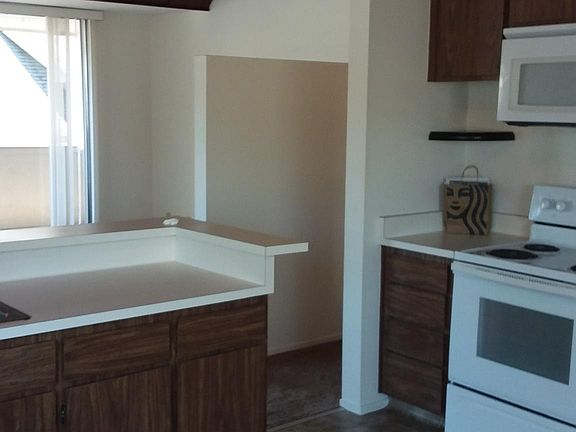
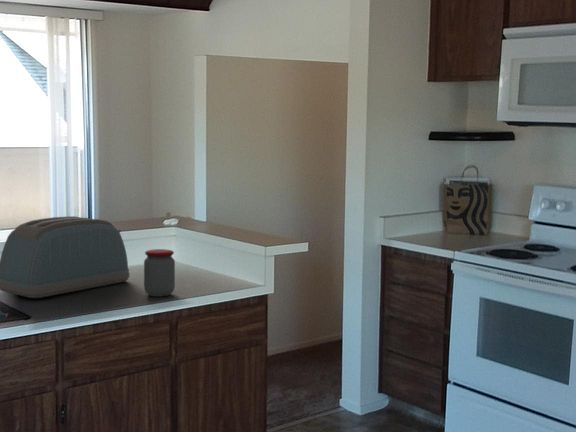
+ jar (159, 272)
+ toaster (69, 252)
